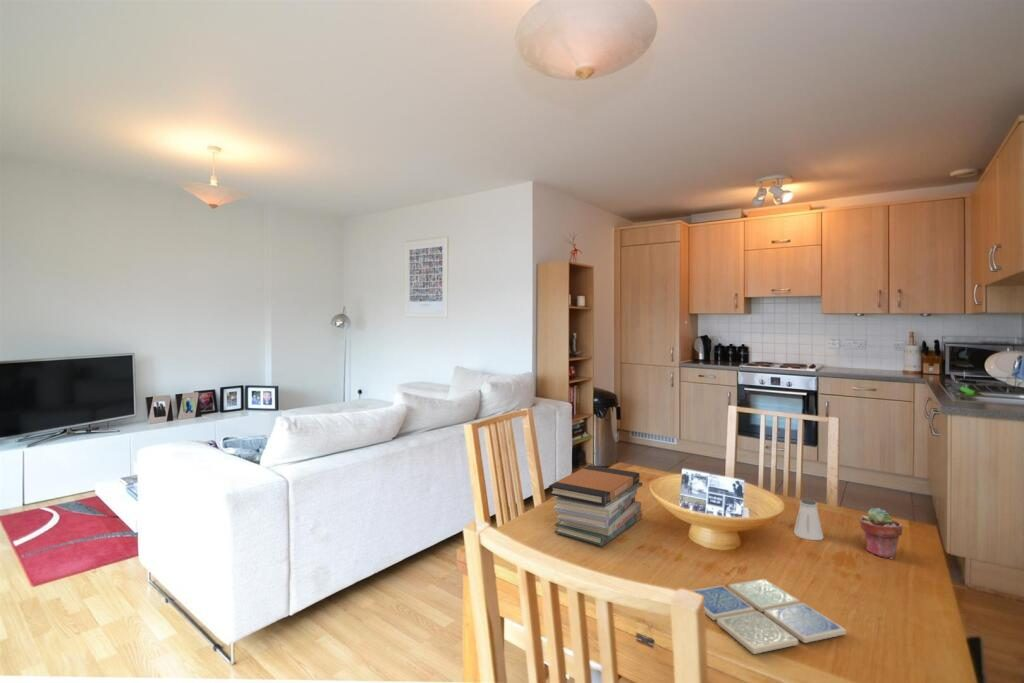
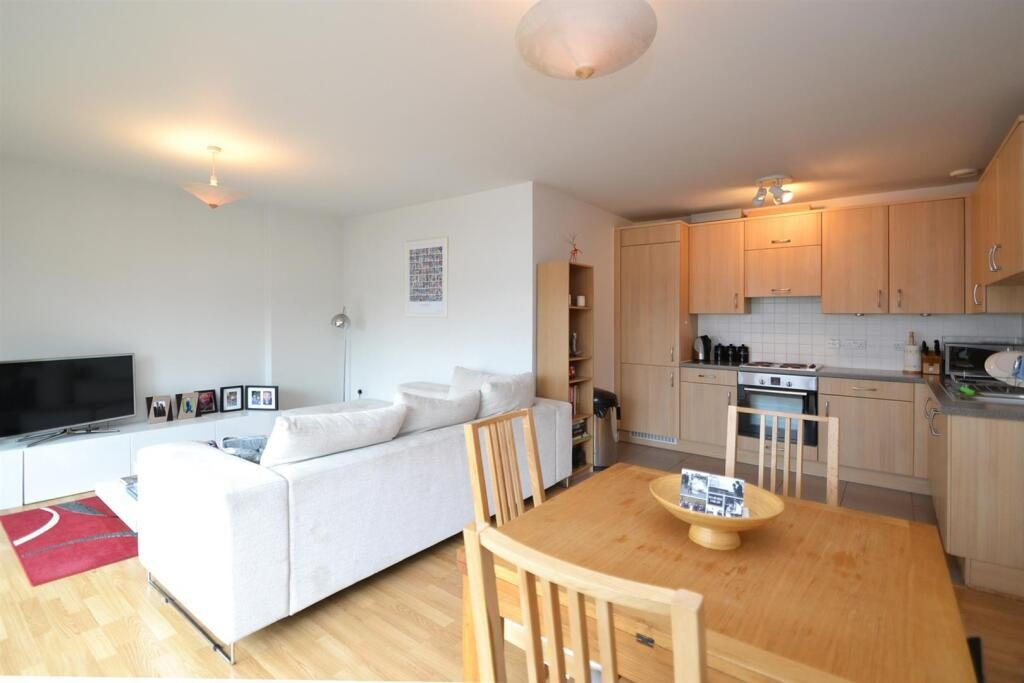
- book stack (597, 502)
- drink coaster (759, 610)
- saltshaker (808, 517)
- potted succulent (880, 530)
